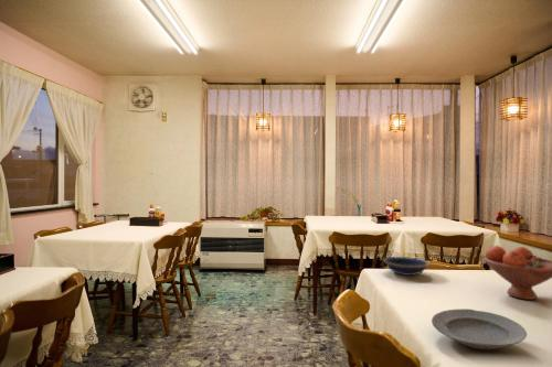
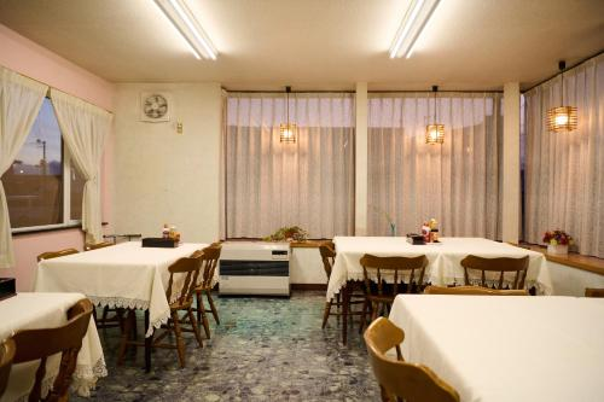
- plate (476, 332)
- fruit bowl (521, 271)
- bowl (405, 267)
